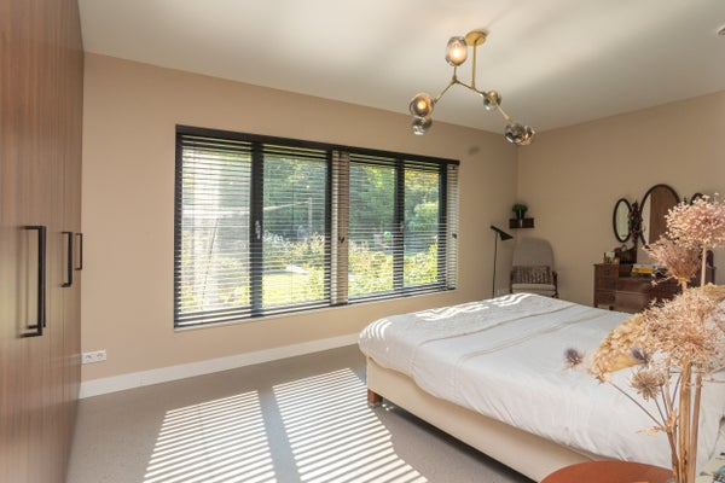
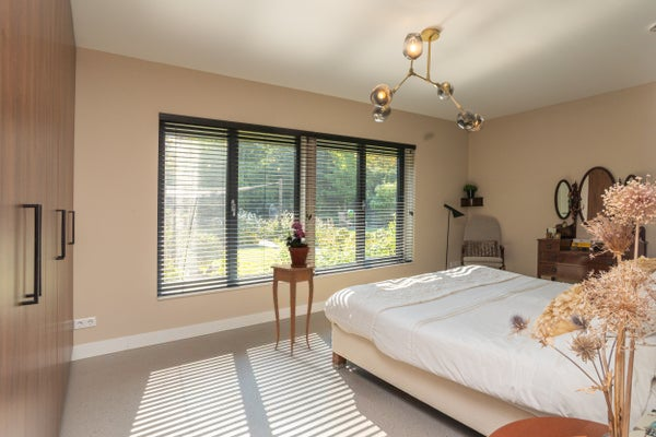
+ side table (292, 307)
+ potted plant (297, 244)
